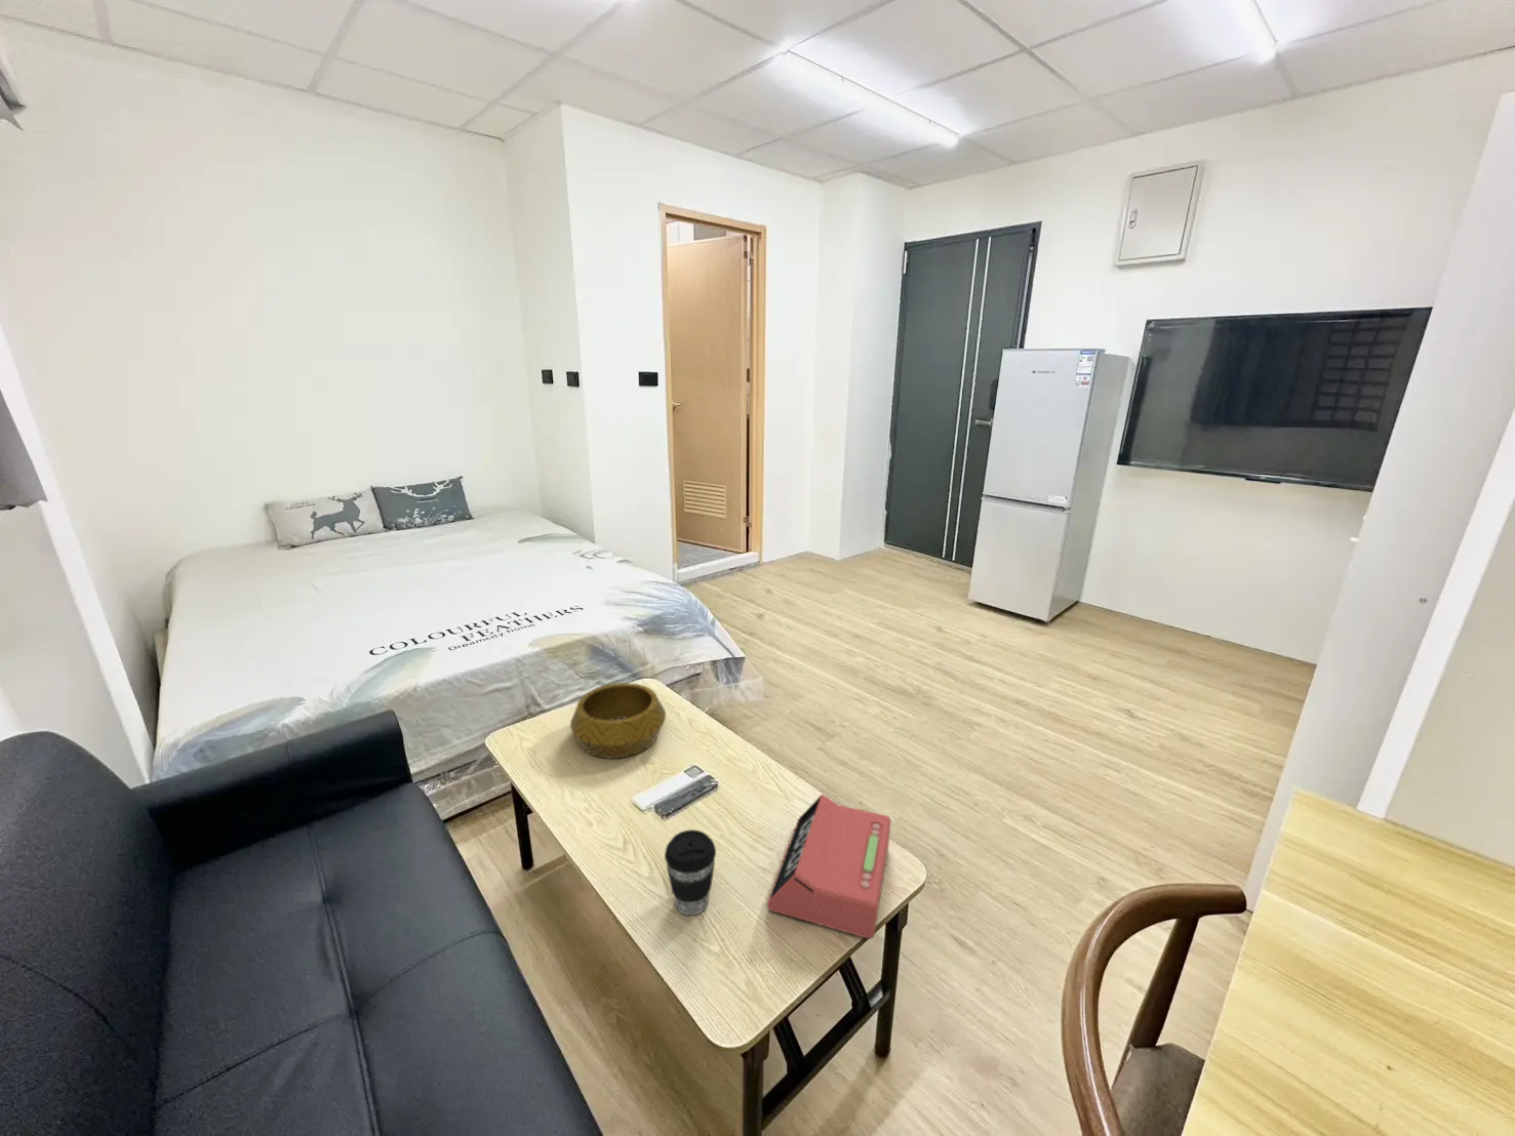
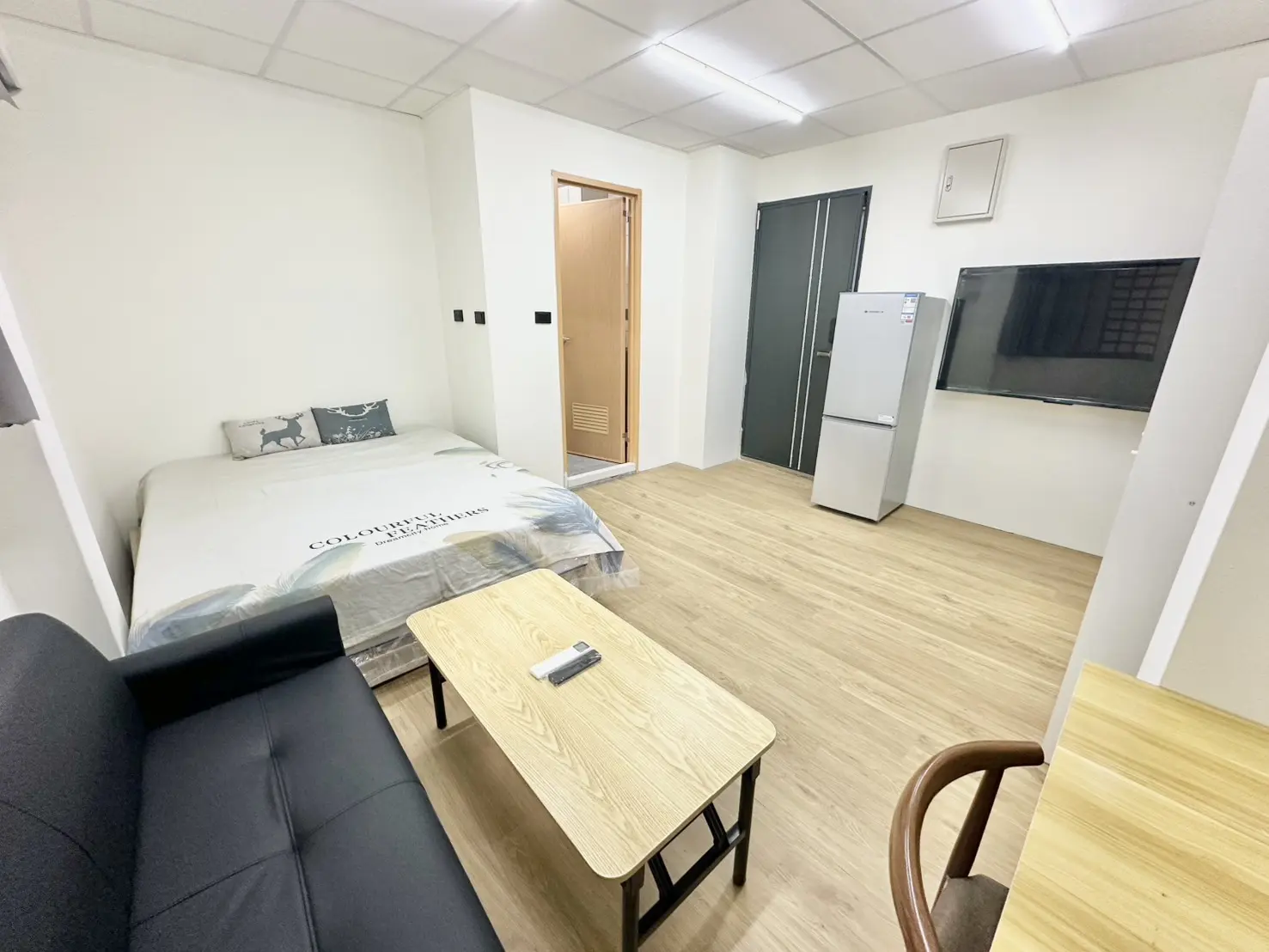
- coffee cup (690, 873)
- alarm clock (832, 856)
- decorative bowl (618, 717)
